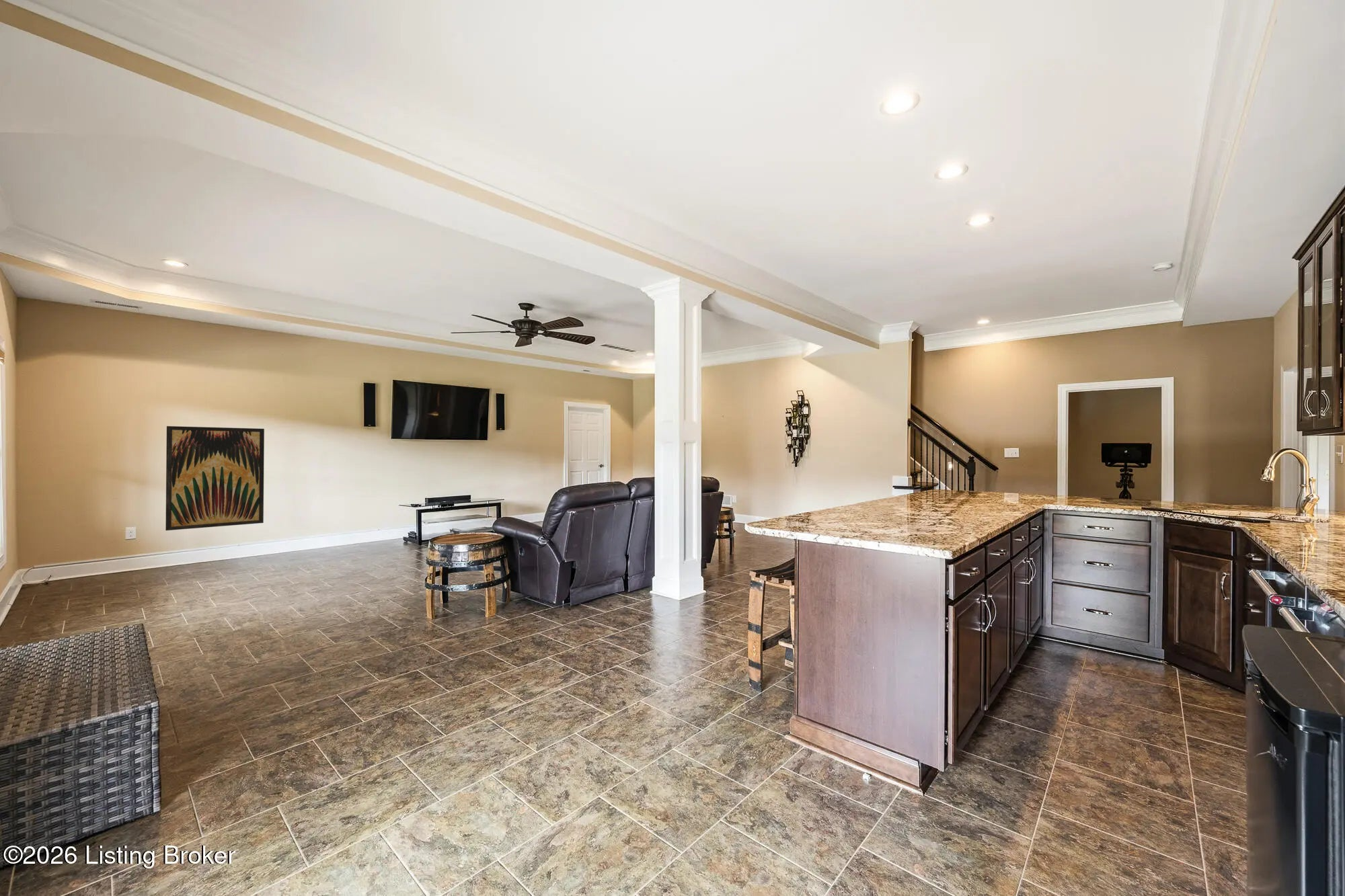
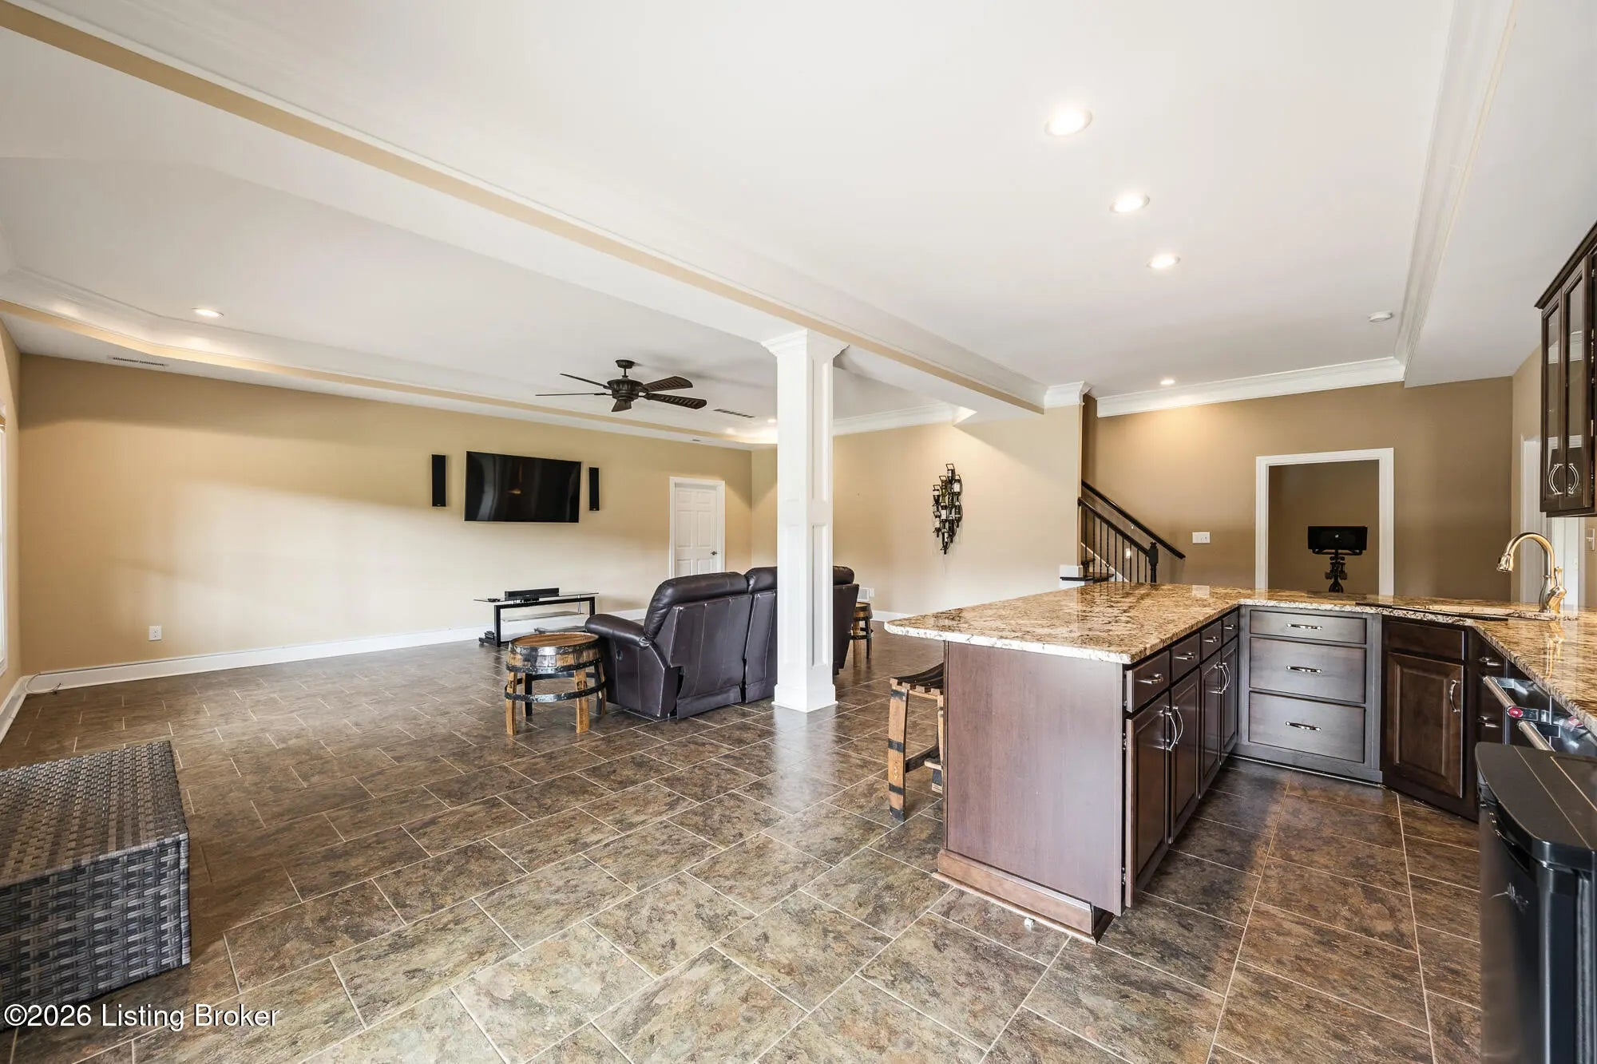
- wall art (217, 477)
